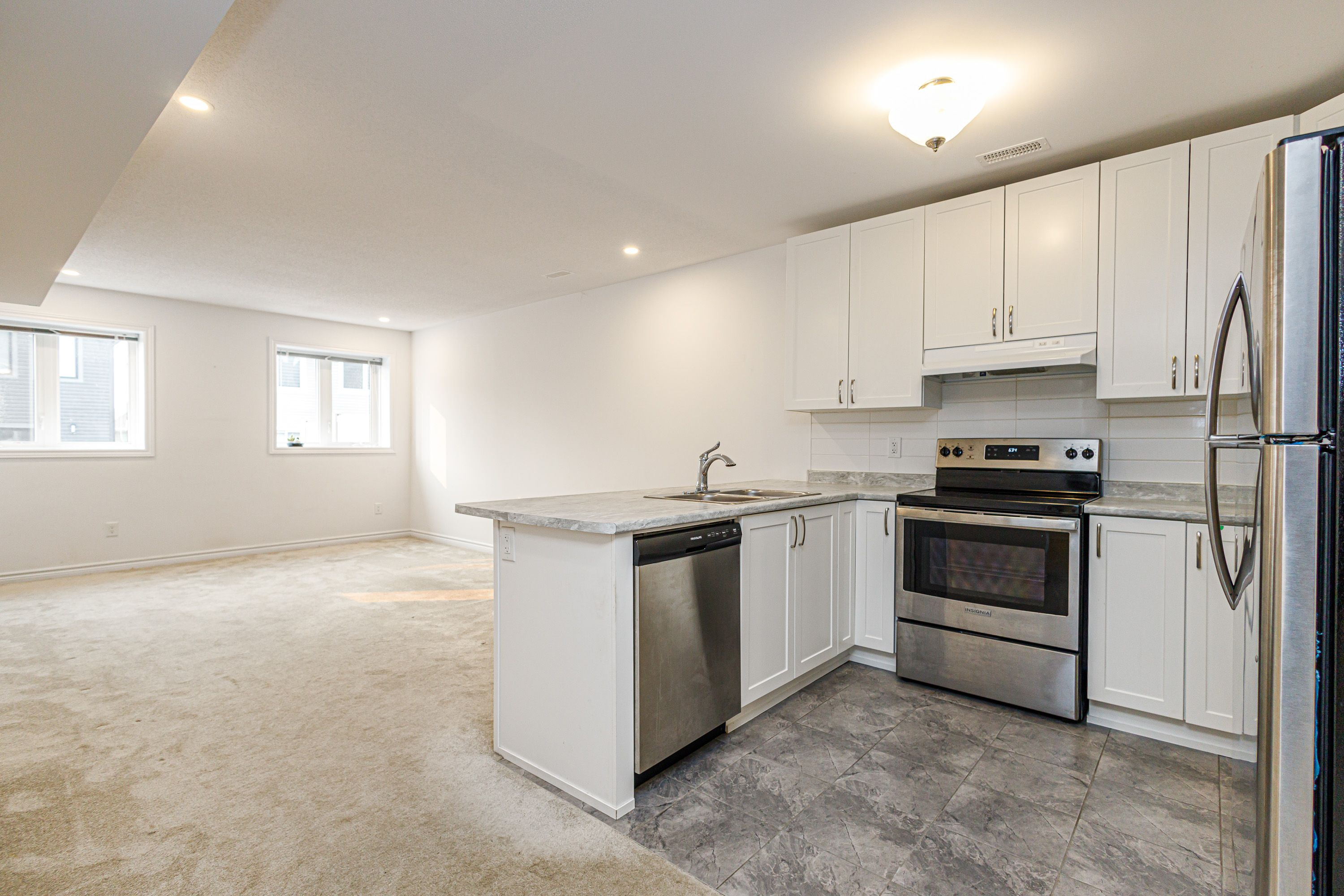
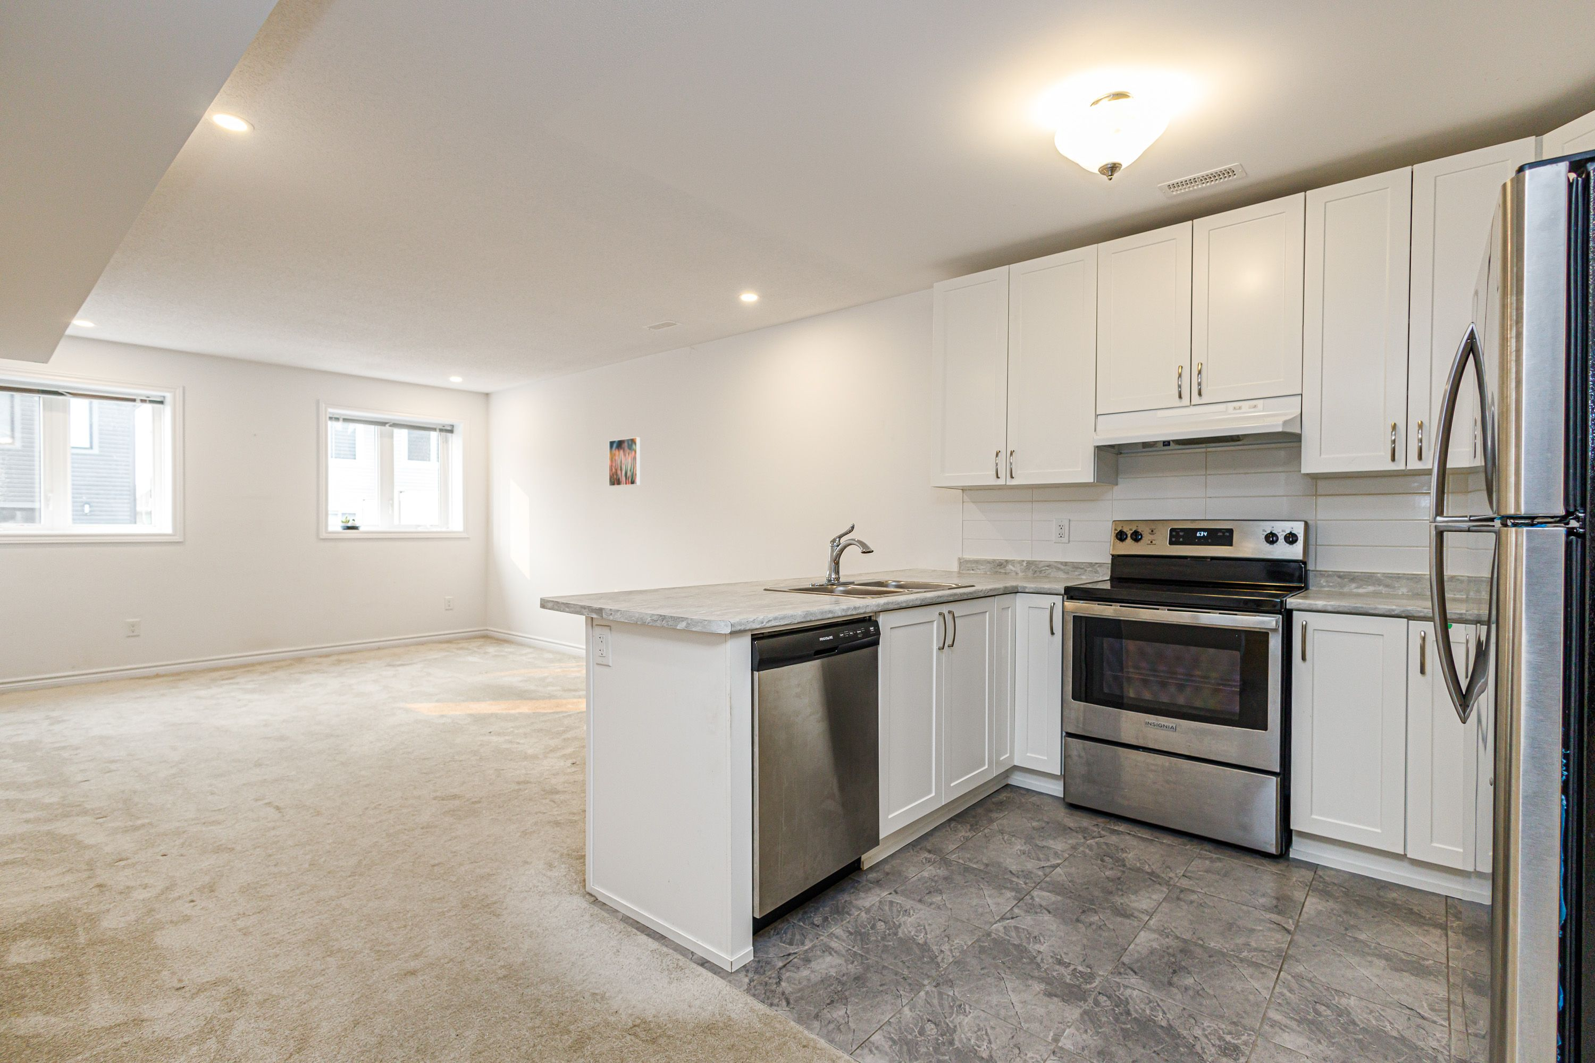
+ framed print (624, 462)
